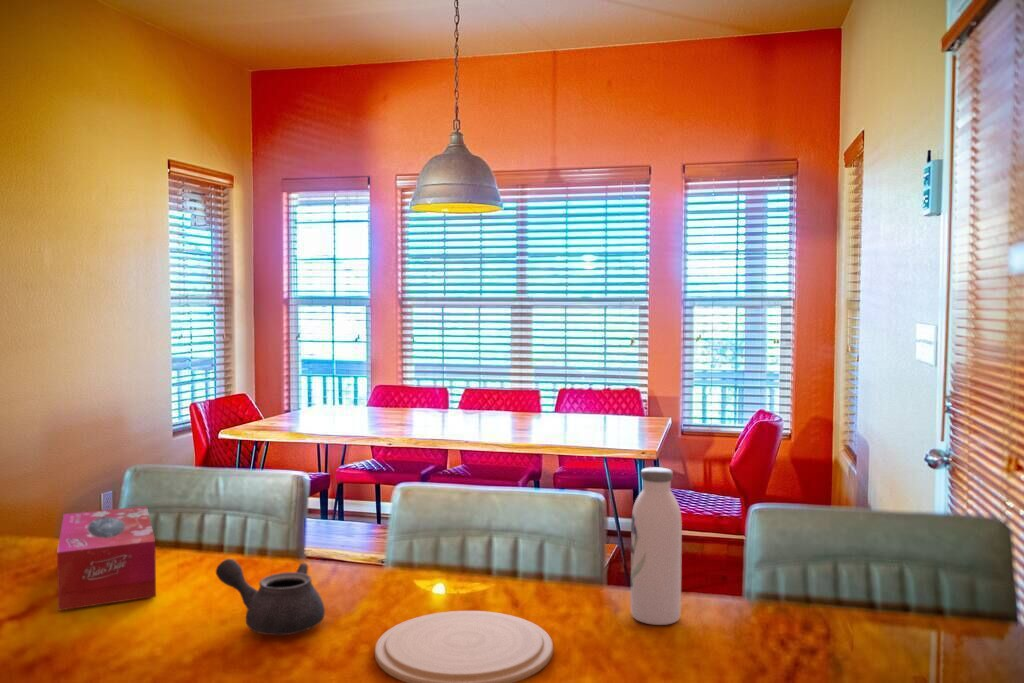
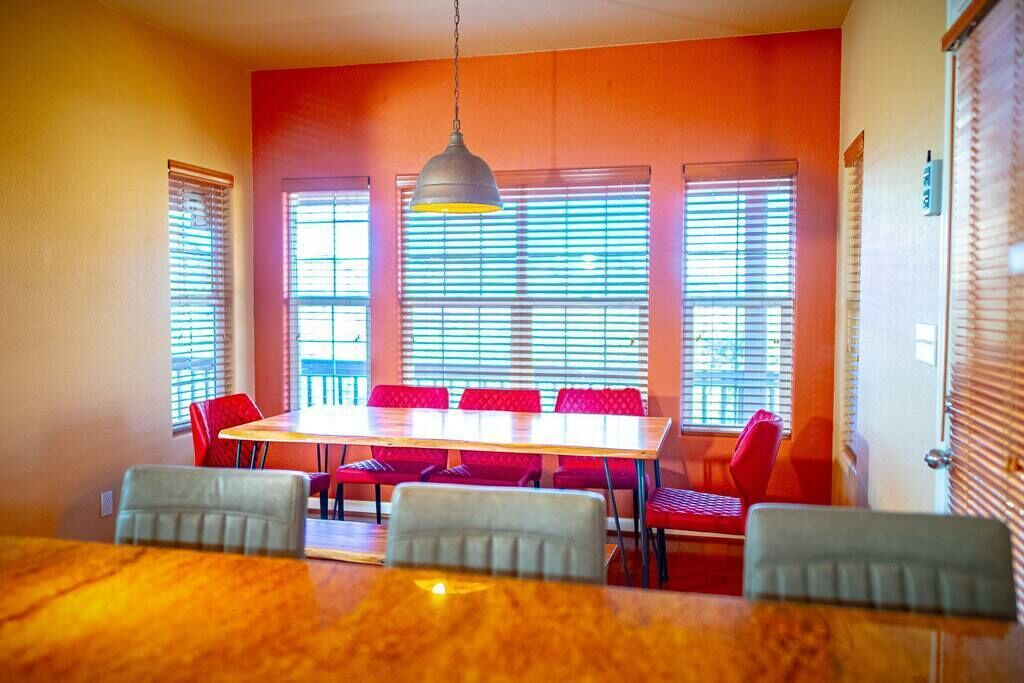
- plate (464, 644)
- tissue box (107, 552)
- water bottle (656, 542)
- teapot (270, 591)
